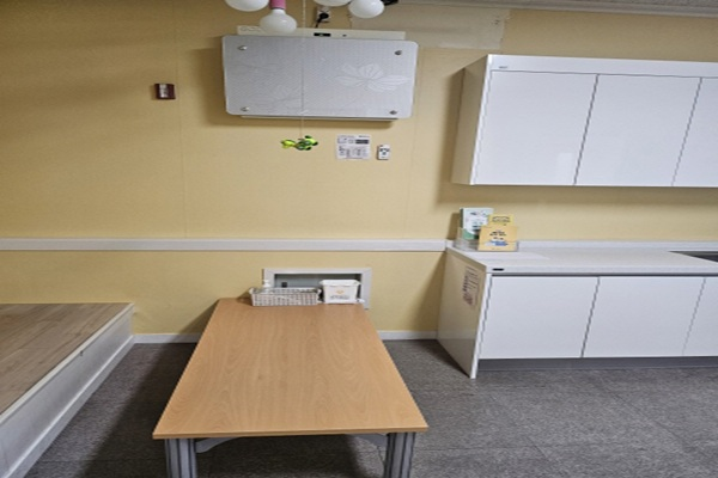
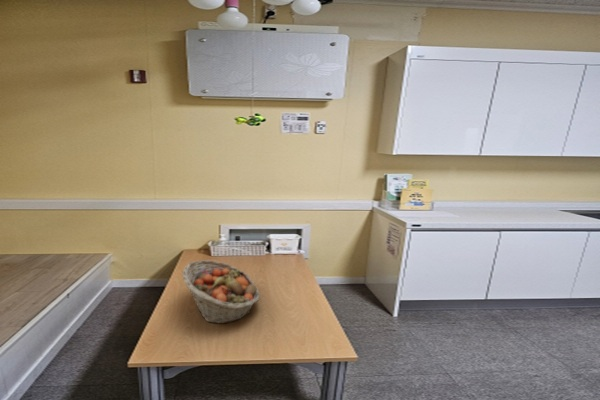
+ fruit basket (221, 287)
